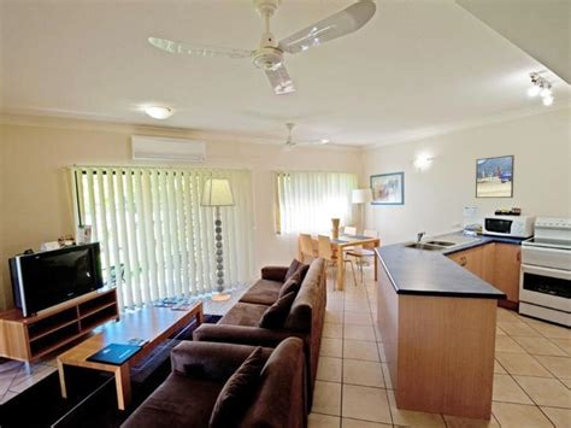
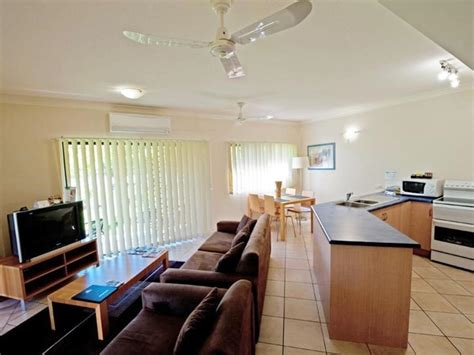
- floor lamp (218, 238)
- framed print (493, 177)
